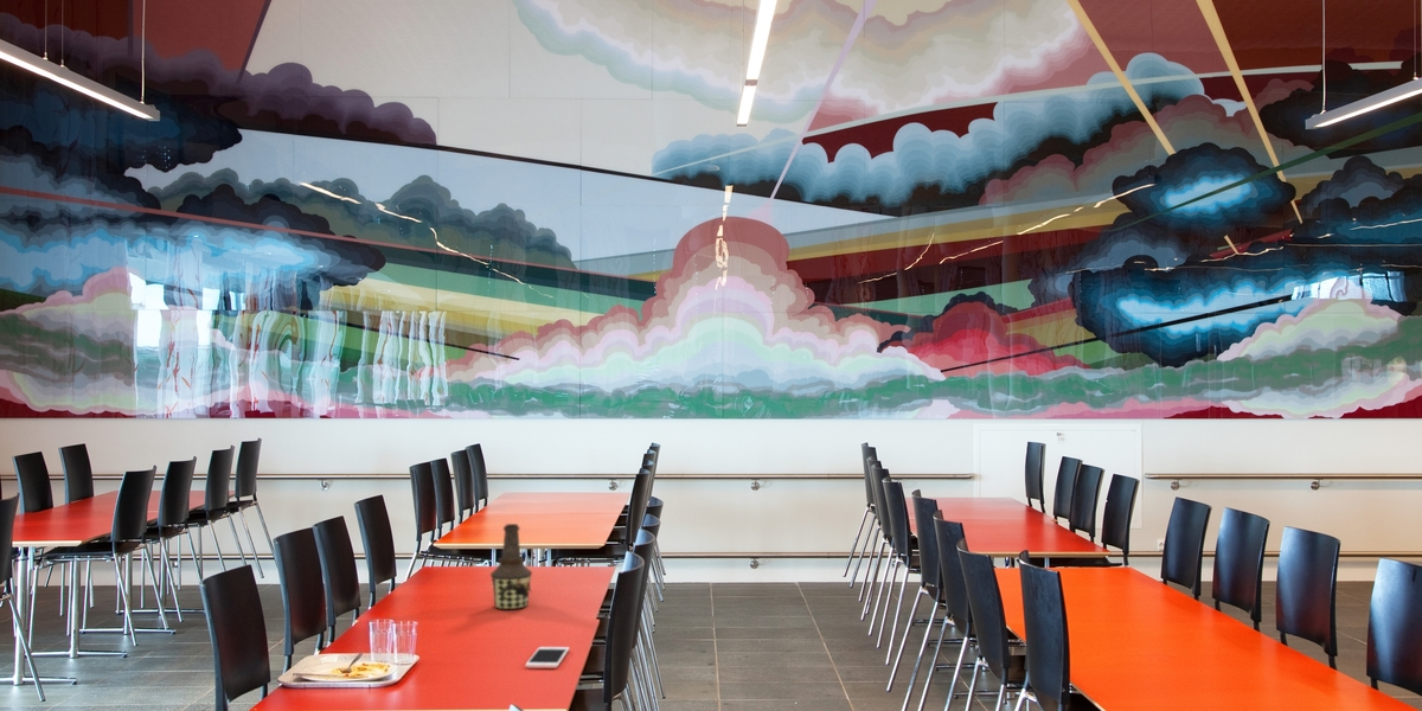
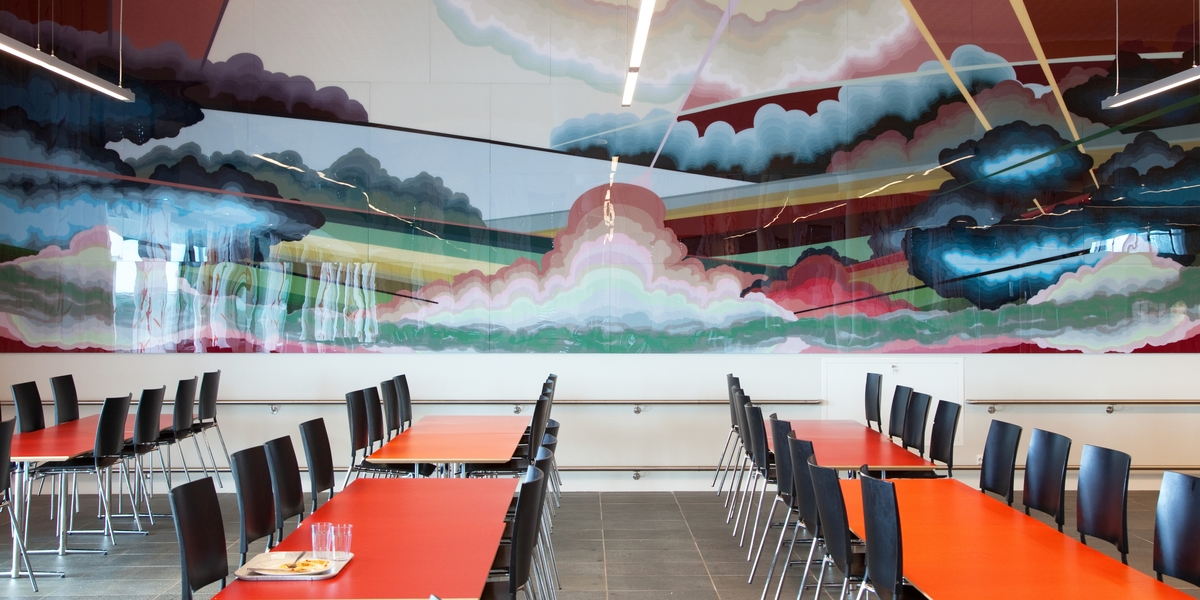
- cell phone (547, 656)
- bottle (512, 564)
